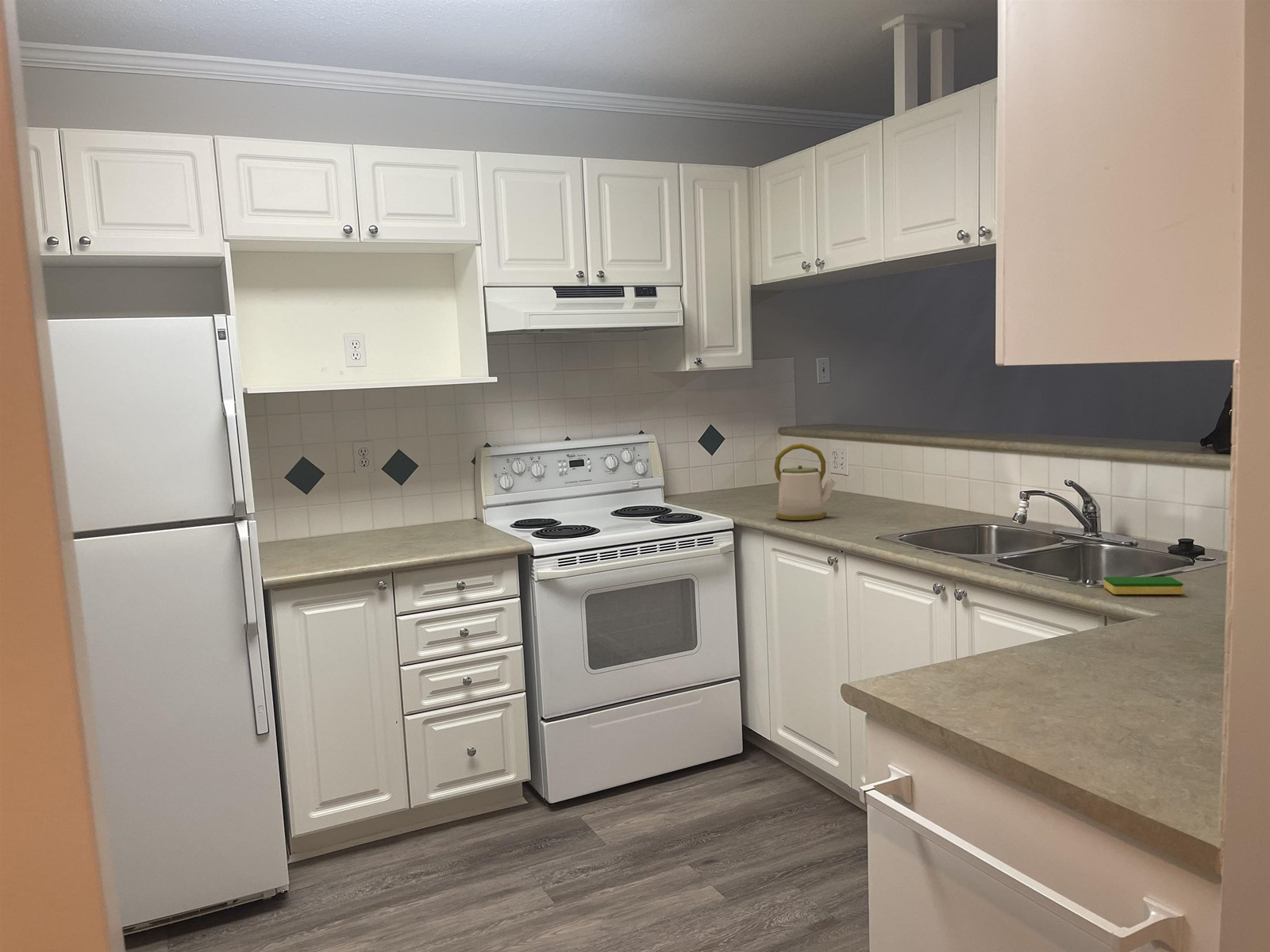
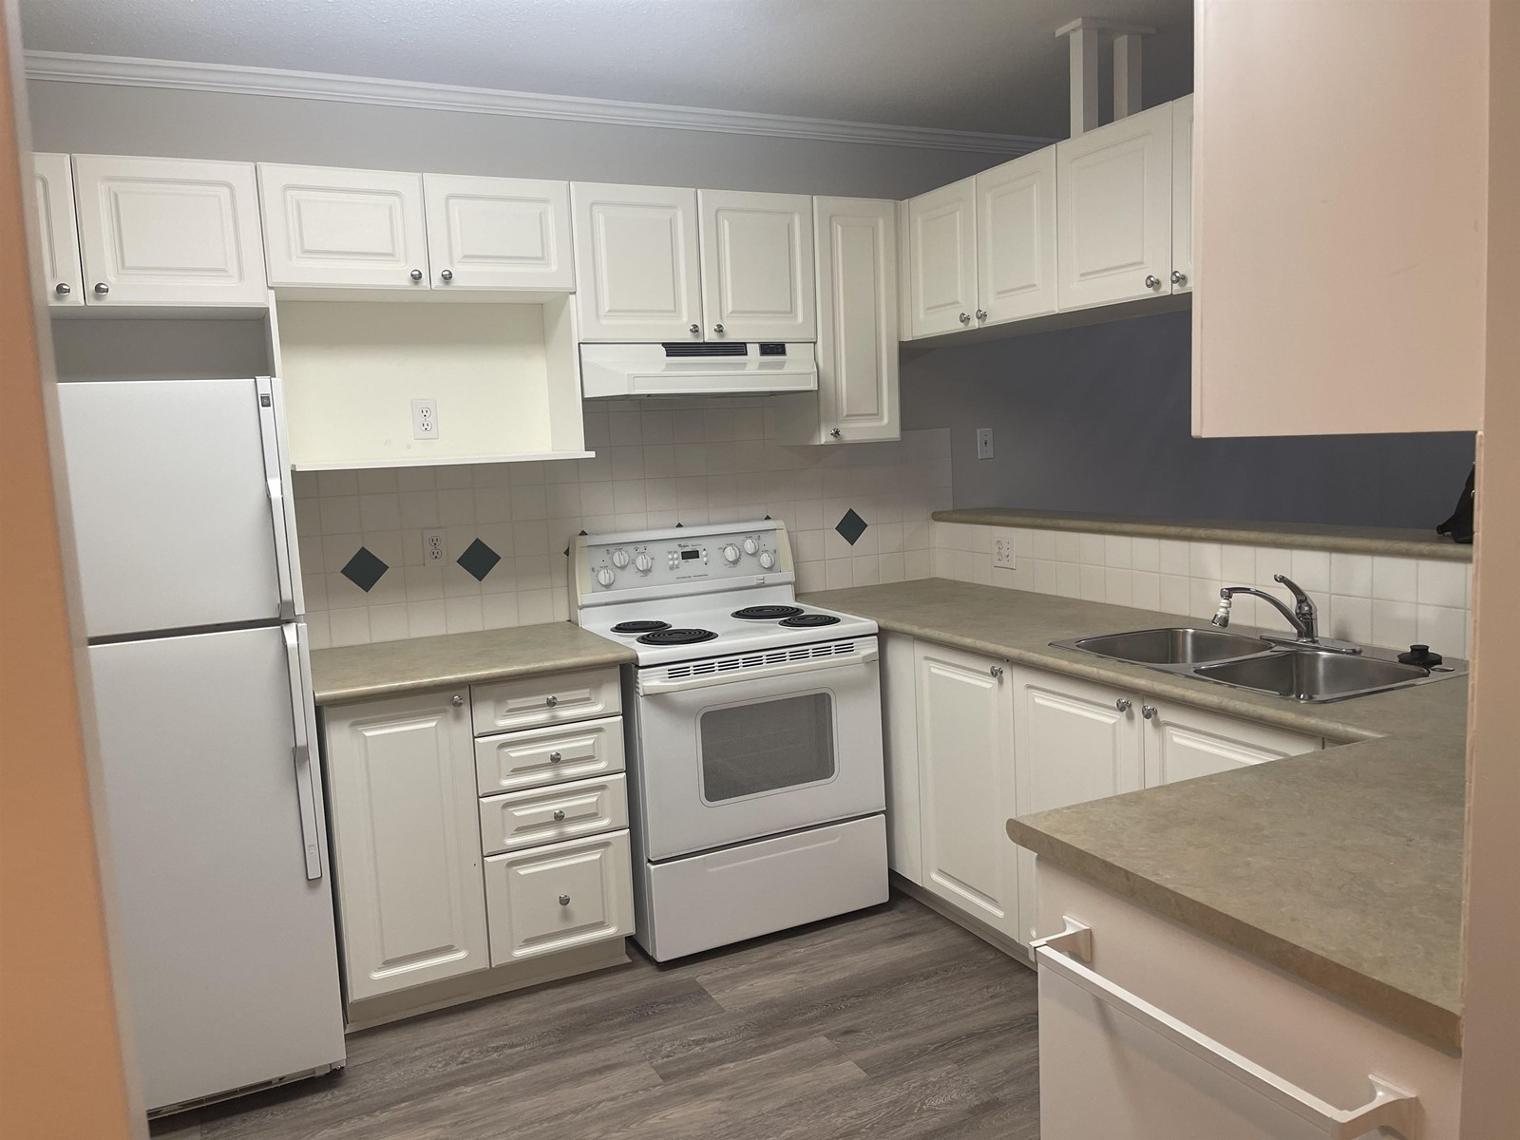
- kettle (805, 480)
- dish sponge (1142, 585)
